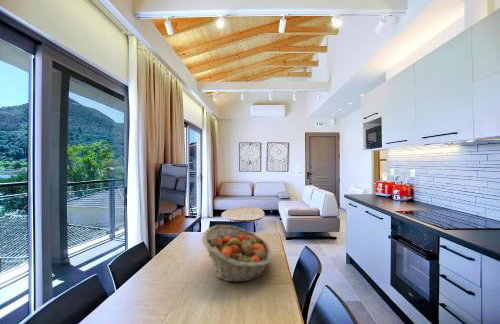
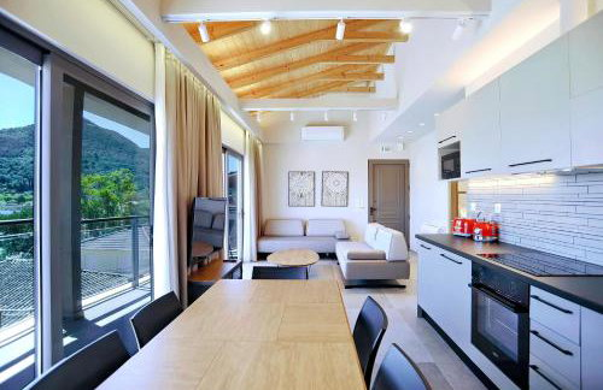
- fruit basket (237, 249)
